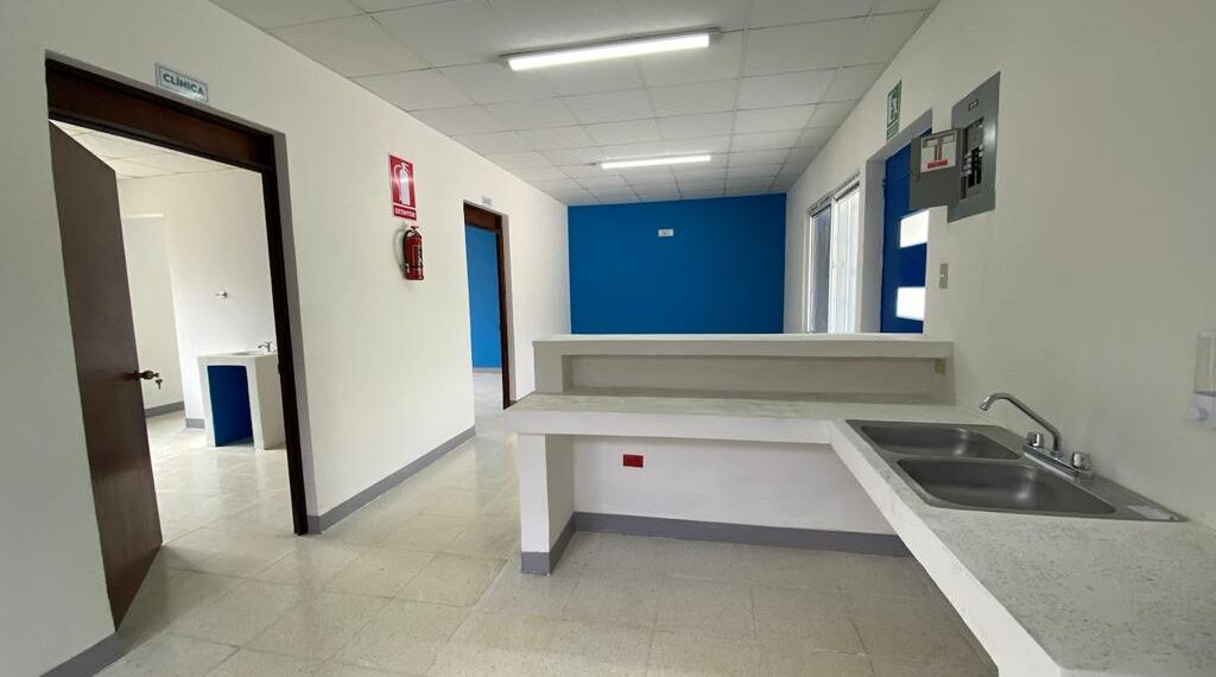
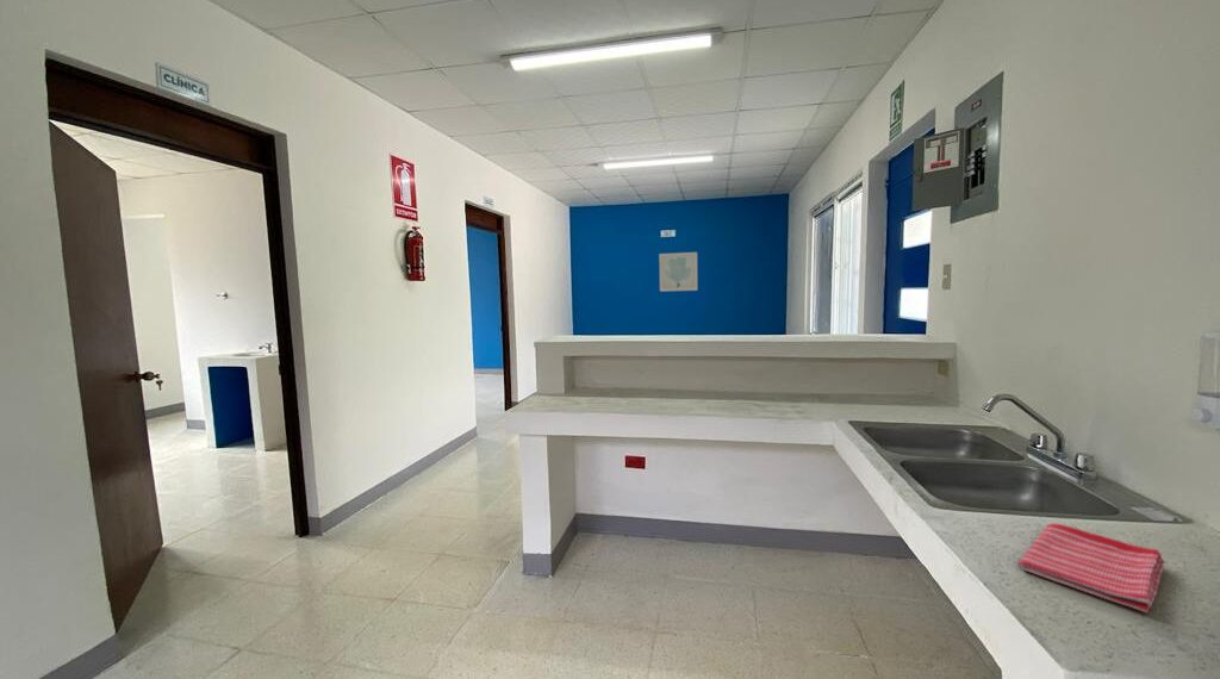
+ wall art (678, 272)
+ dish towel (1090, 560)
